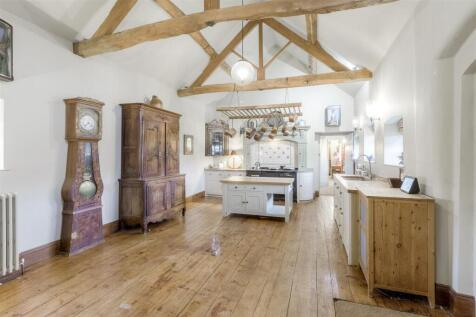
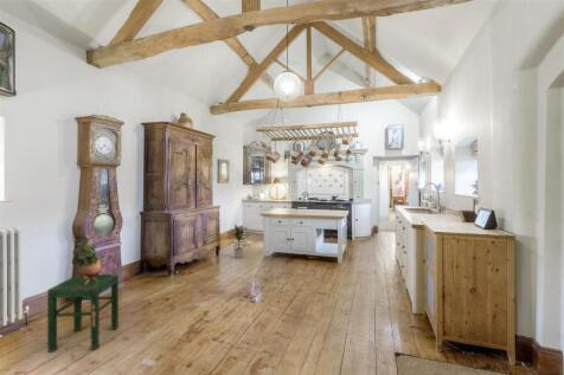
+ potted plant (86, 260)
+ indoor plant (239, 240)
+ stool (85, 312)
